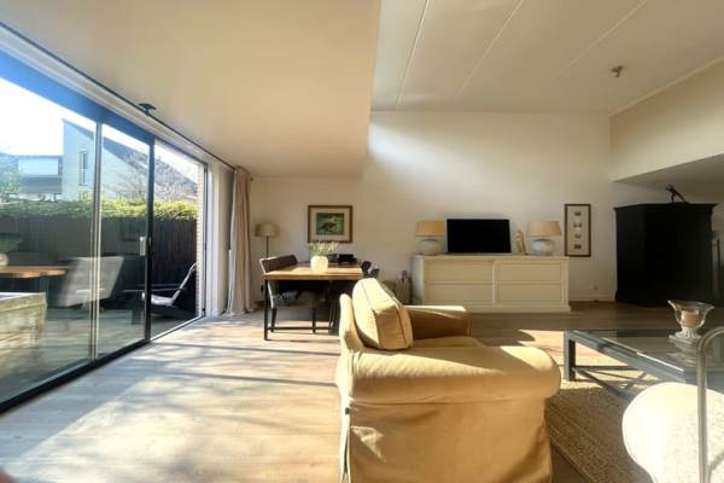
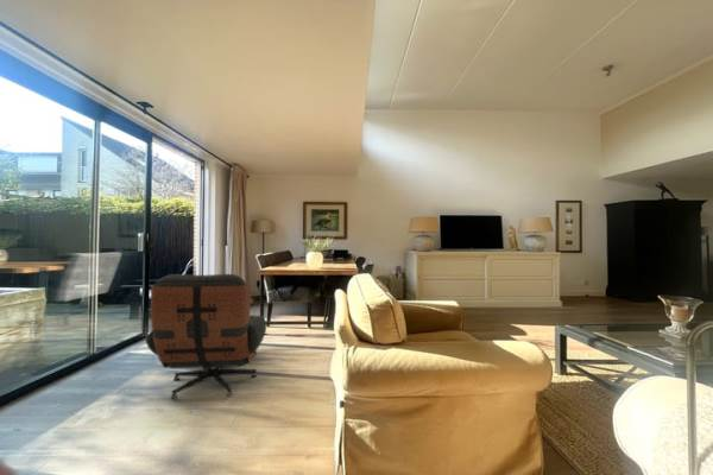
+ lounge chair (219, 321)
